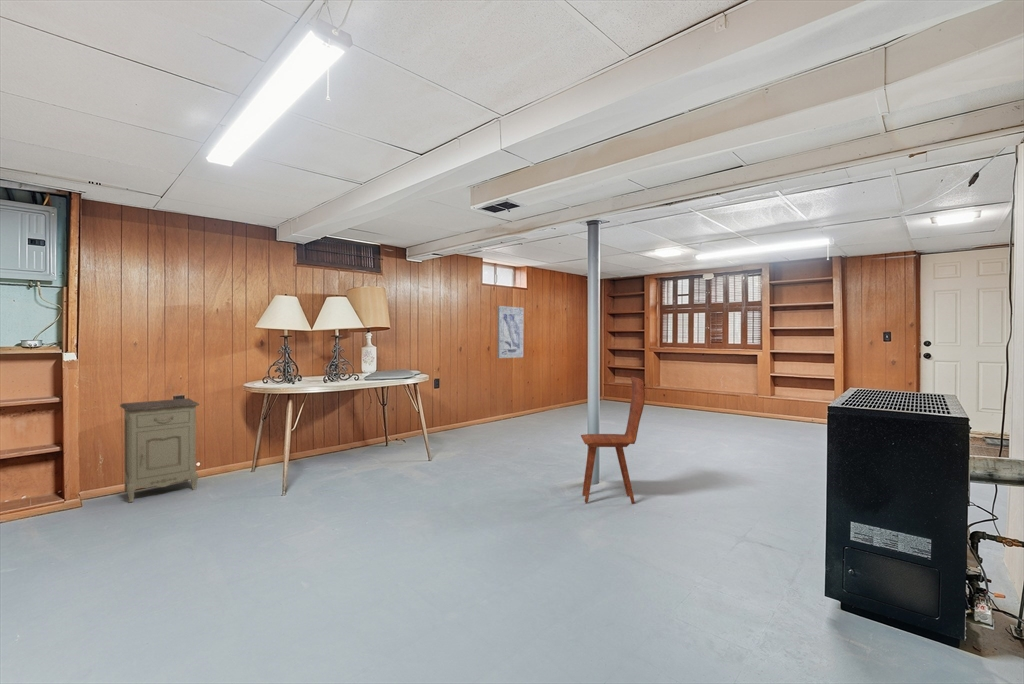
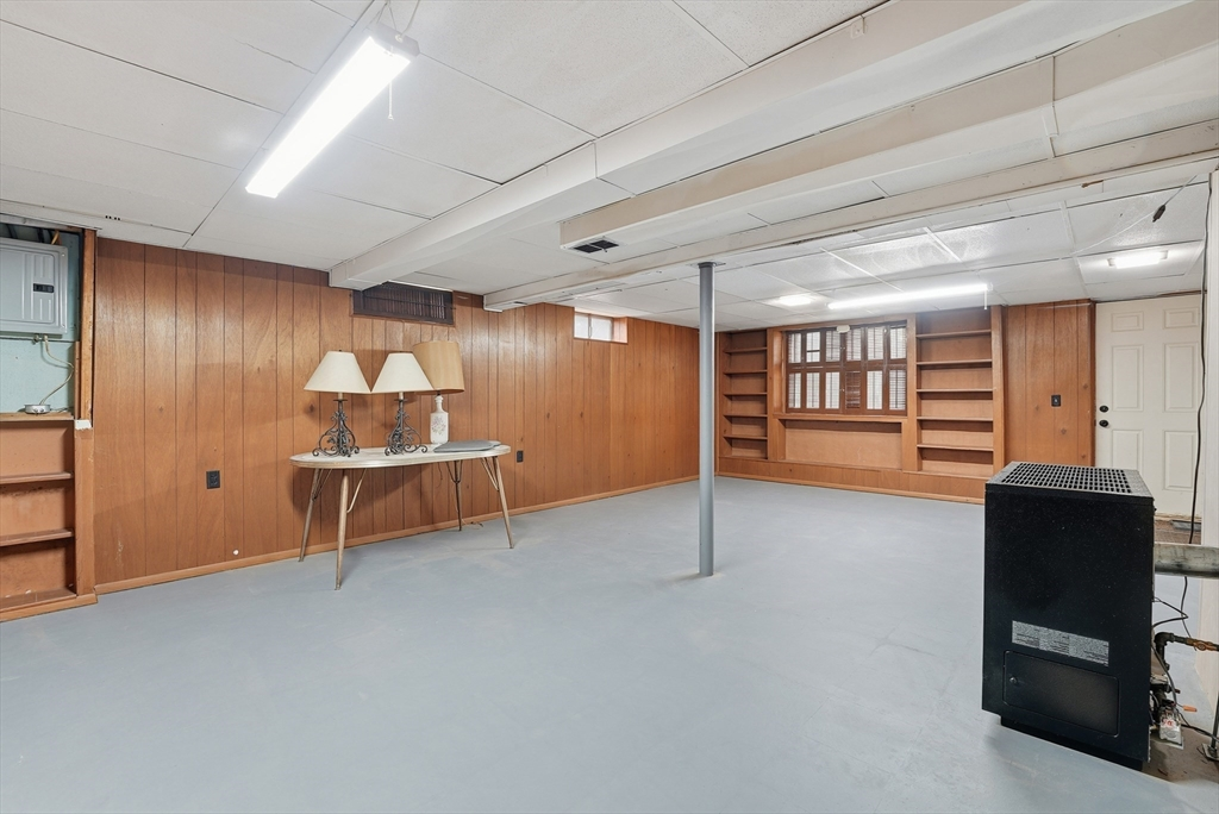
- wall art (510, 332)
- nightstand (161, 447)
- dining chair (612, 438)
